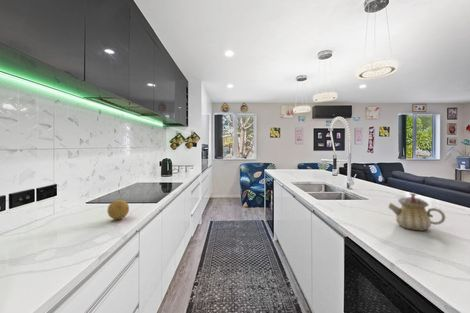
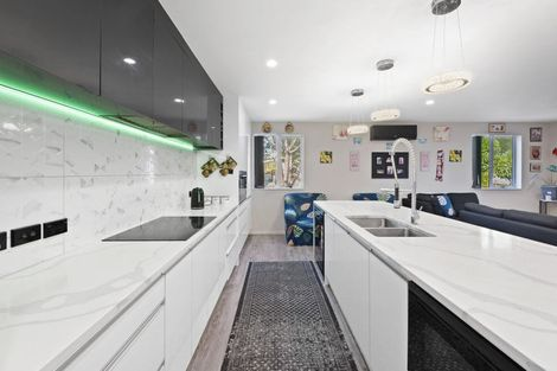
- teapot (415, 210)
- fruit (118, 209)
